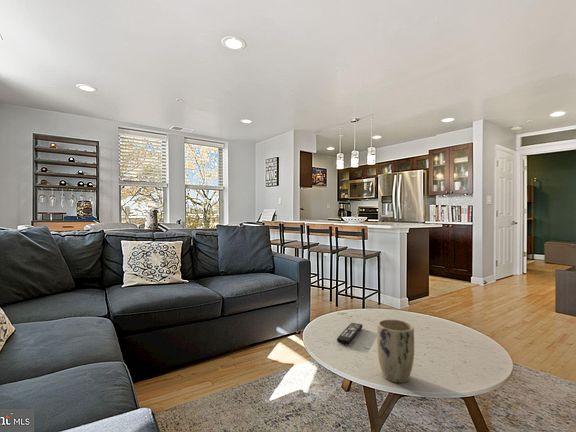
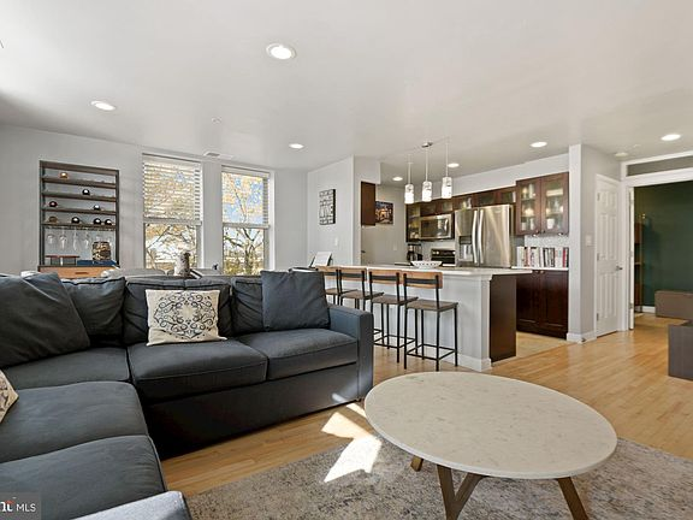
- remote control (350, 333)
- plant pot (395, 350)
